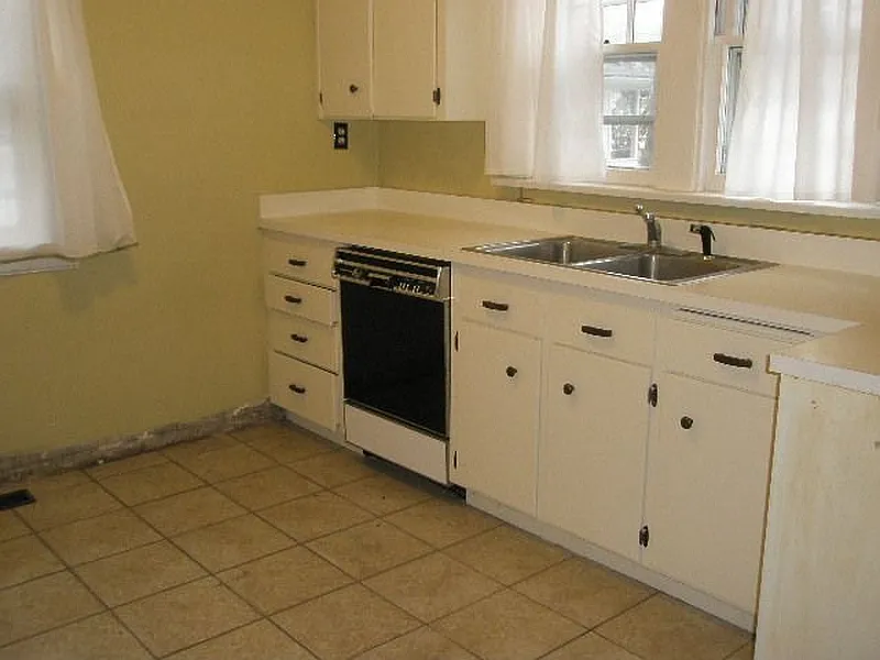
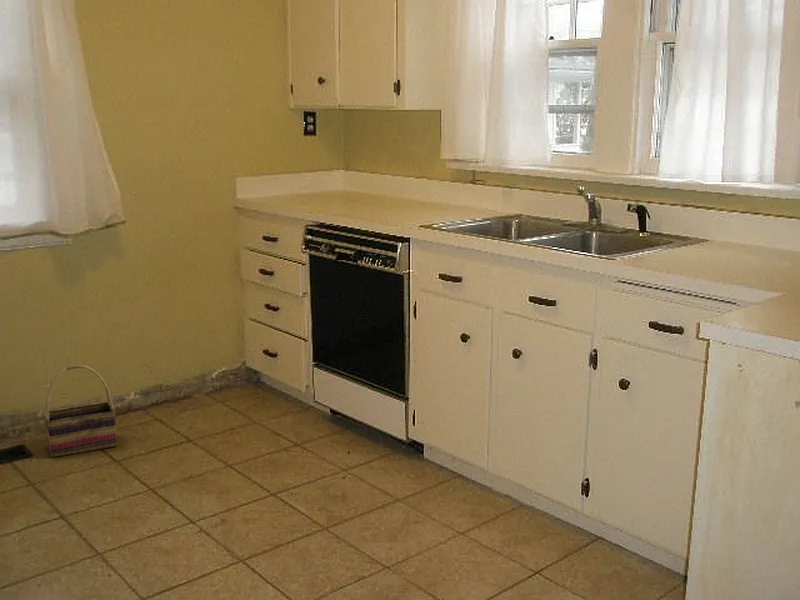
+ basket (79, 406)
